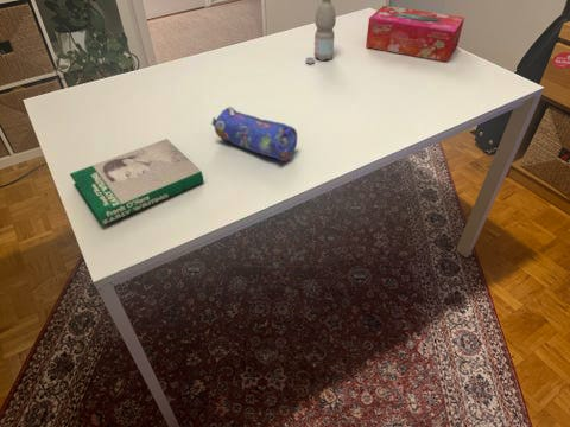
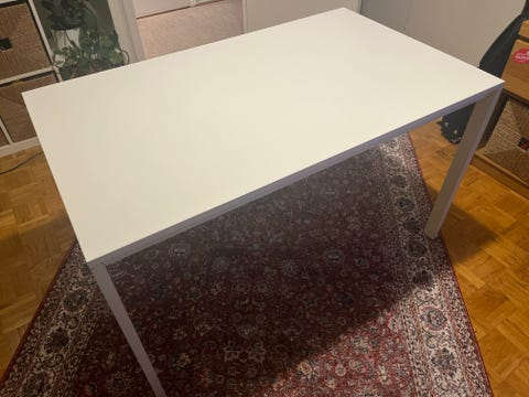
- water bottle (319, 28)
- book (137, 178)
- pencil case (254, 132)
- tissue box (413, 32)
